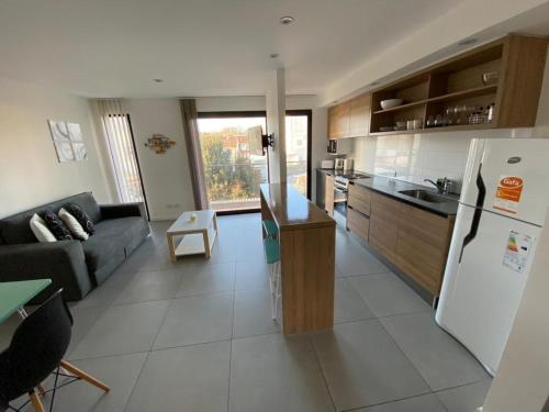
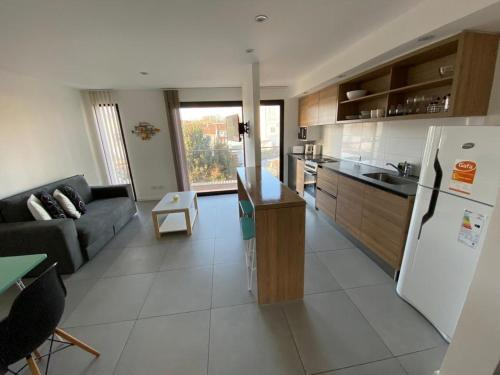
- wall art (69, 141)
